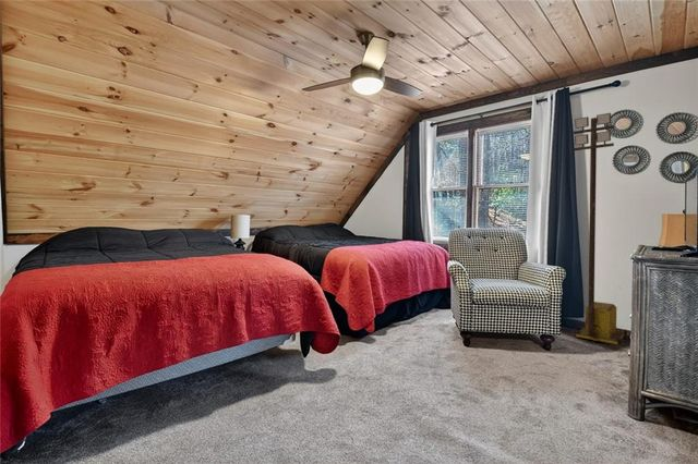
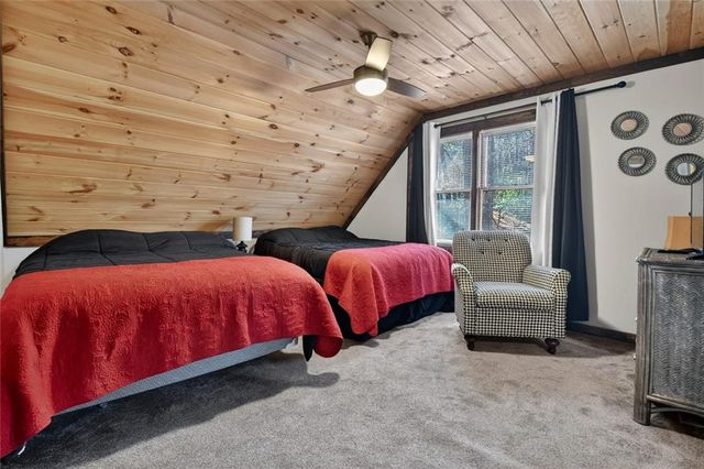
- portable light tower (594, 229)
